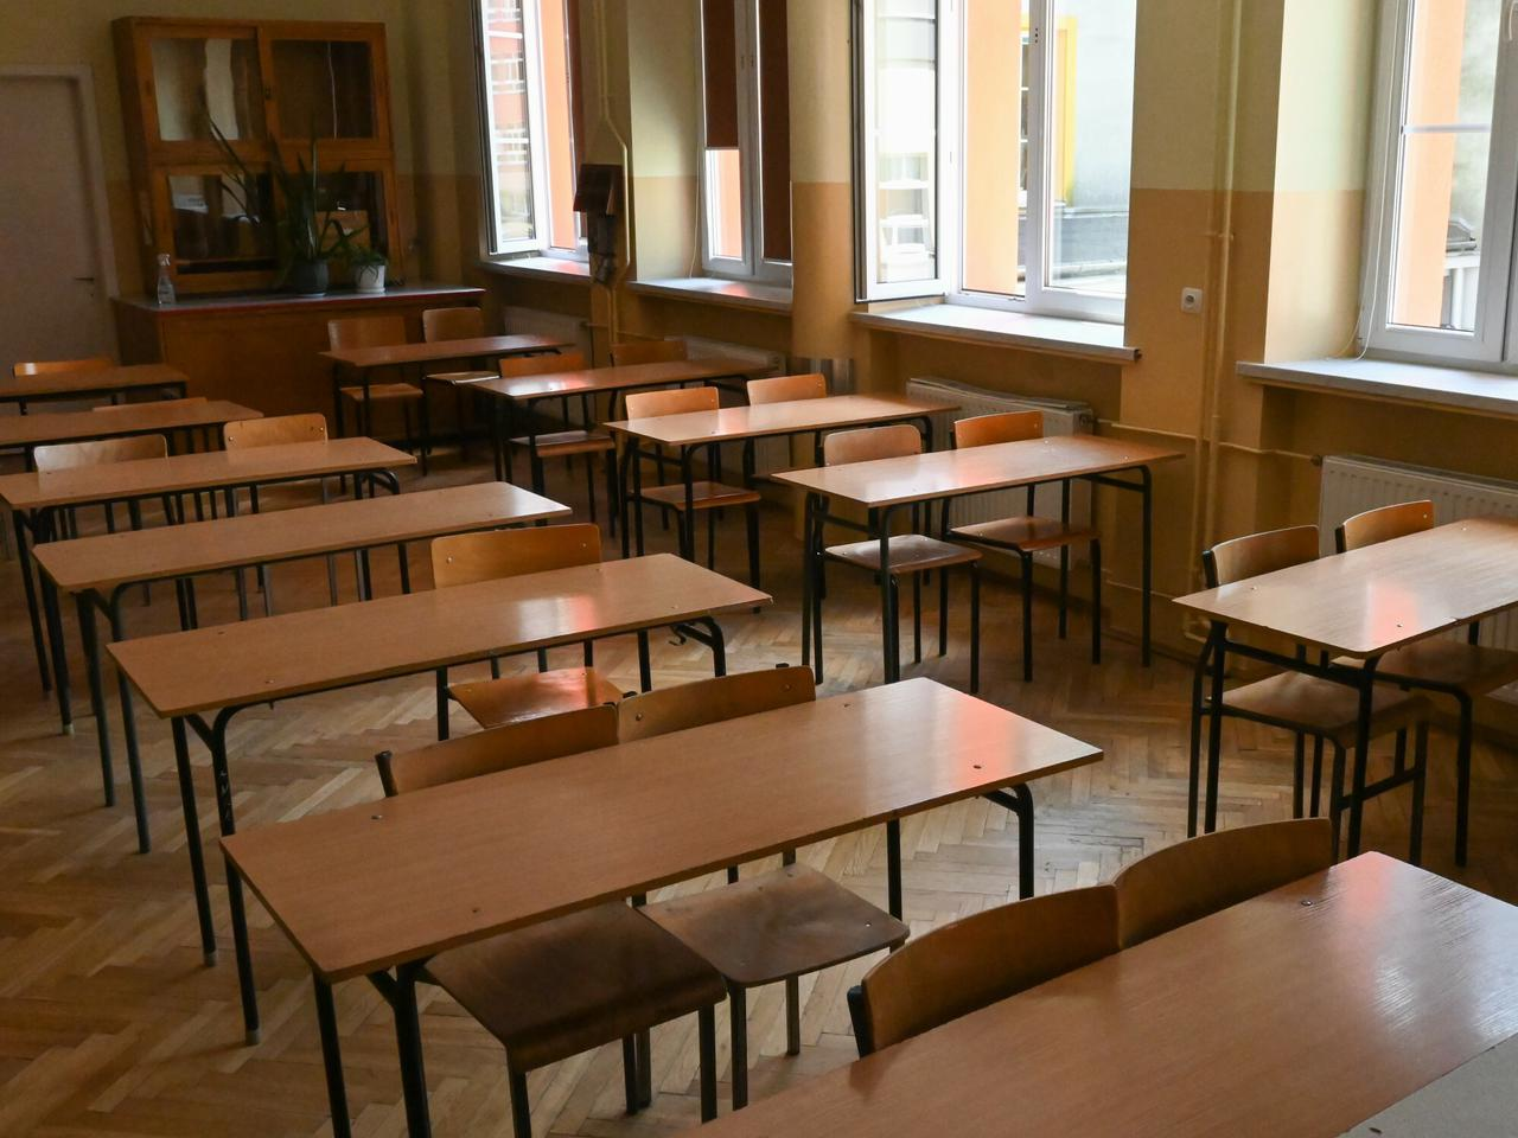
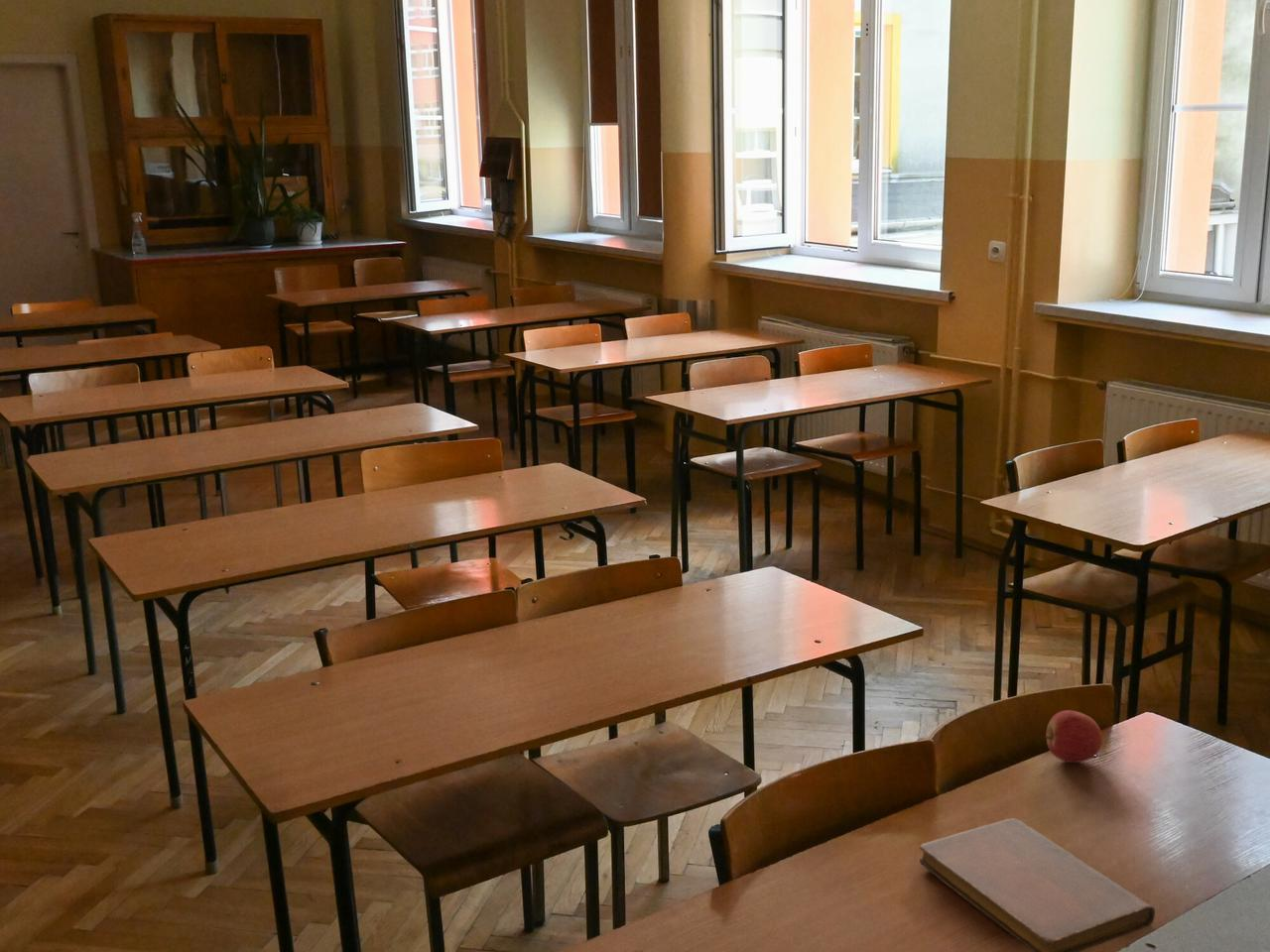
+ apple (1073, 736)
+ notebook (1031, 883)
